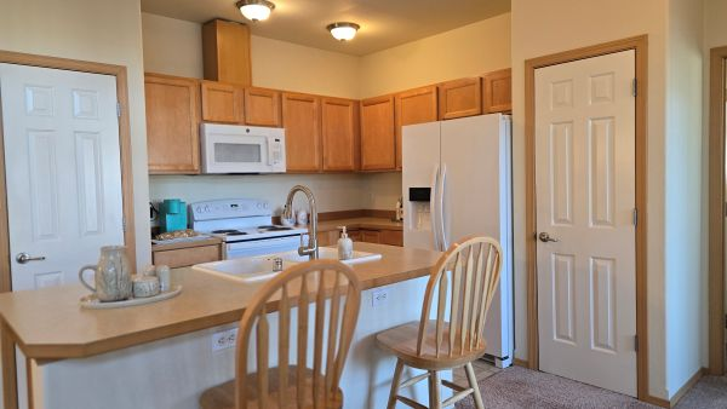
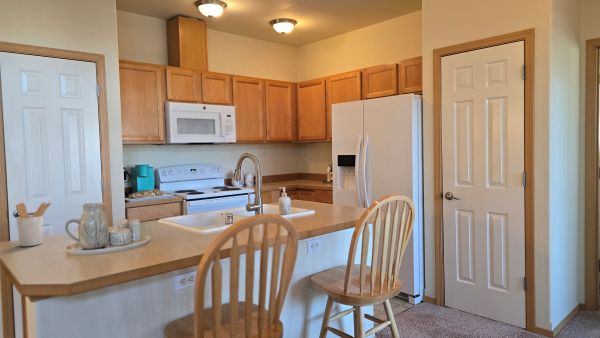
+ utensil holder (35, 222)
